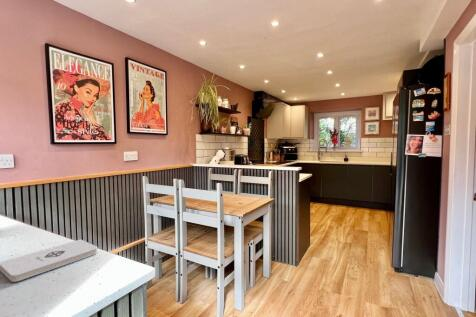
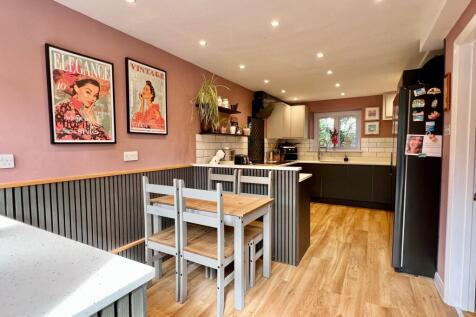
- notepad (52, 257)
